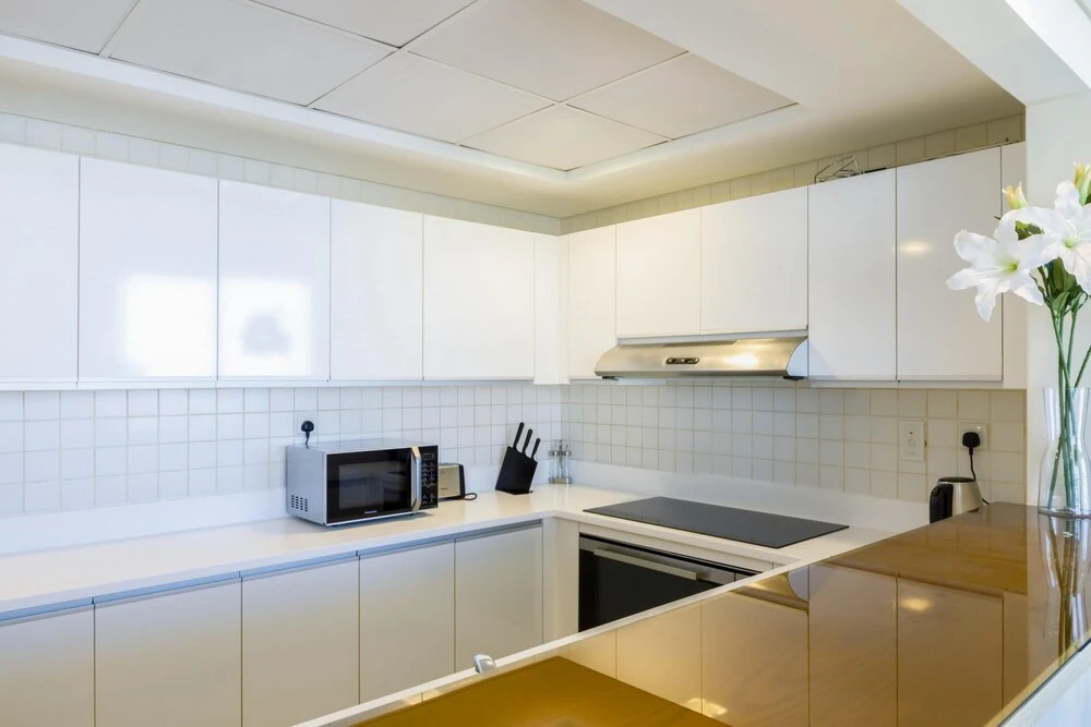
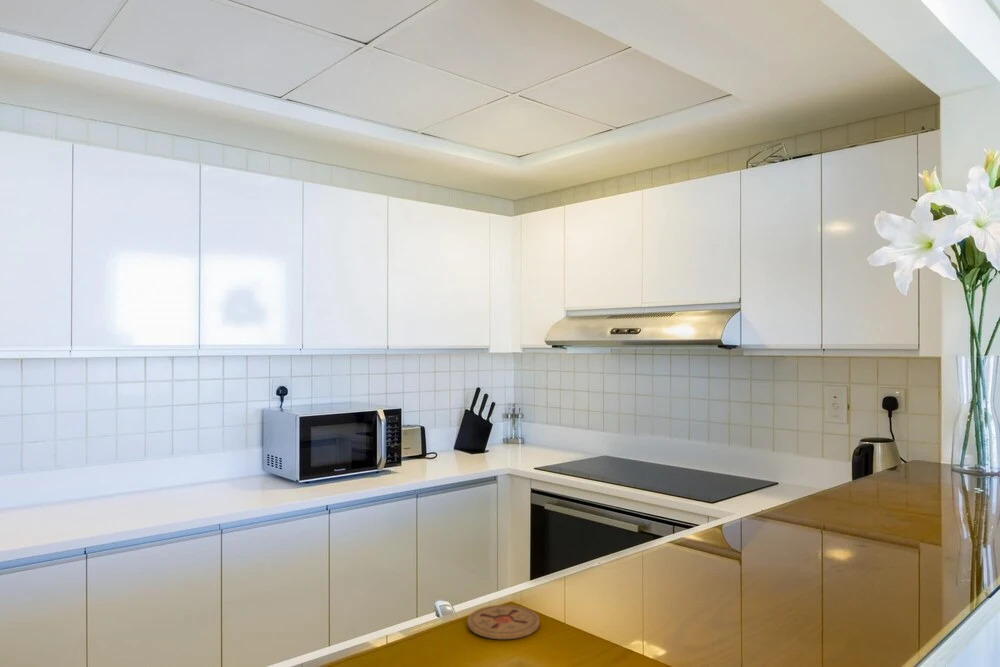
+ coaster (503, 621)
